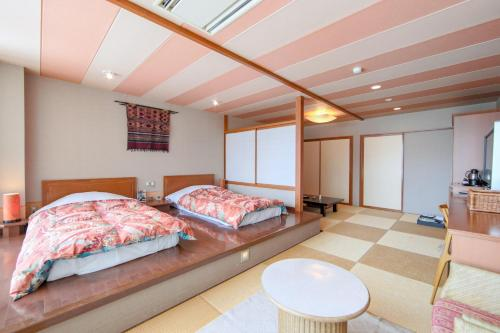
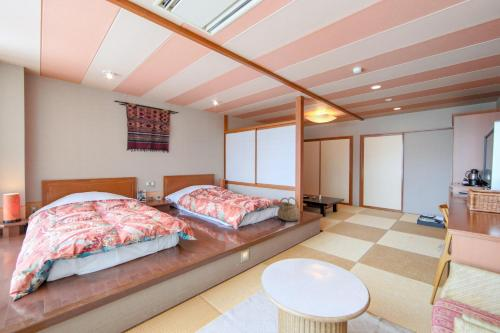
+ basket (288, 208)
